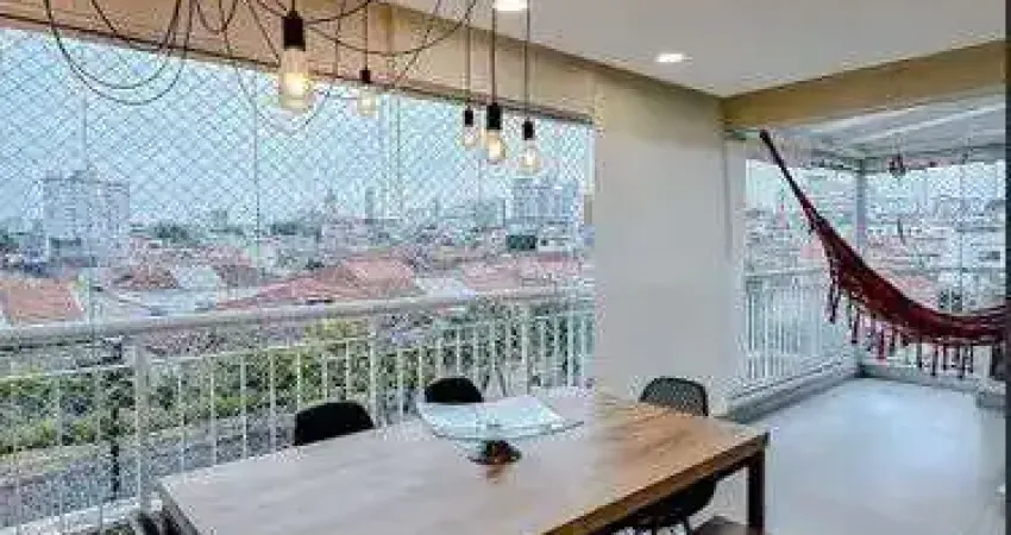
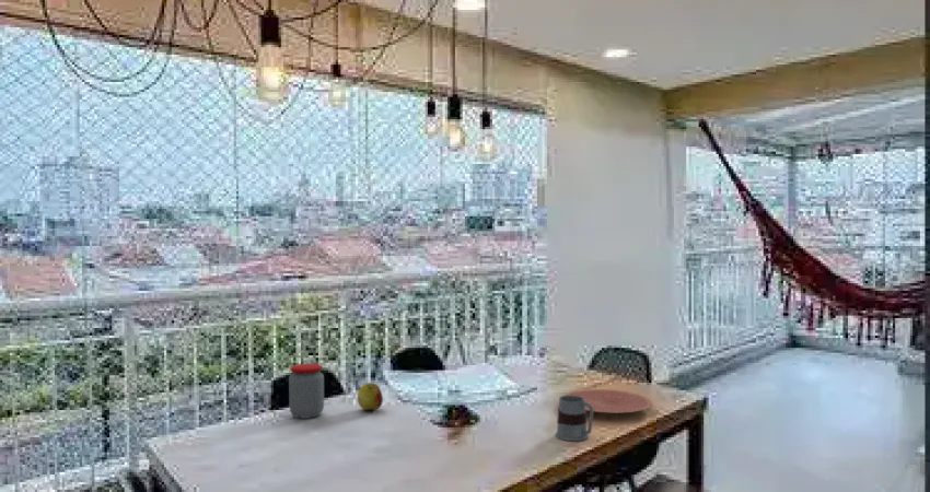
+ jar (306, 390)
+ mug (576, 418)
+ apple (370, 396)
+ plate (606, 403)
